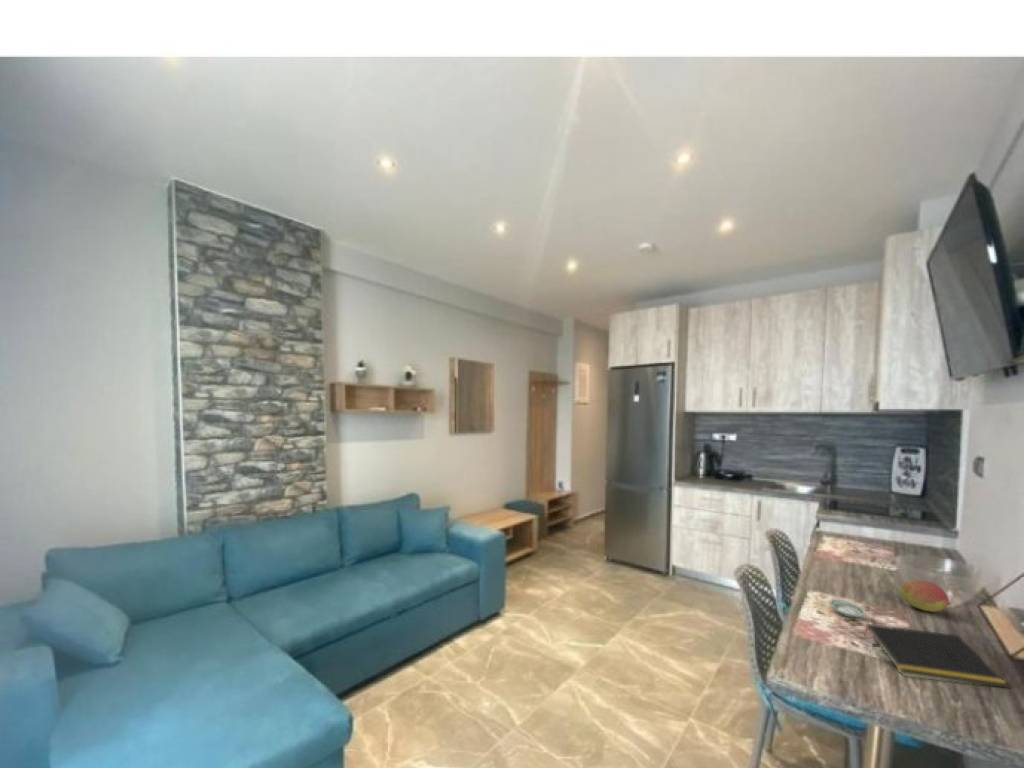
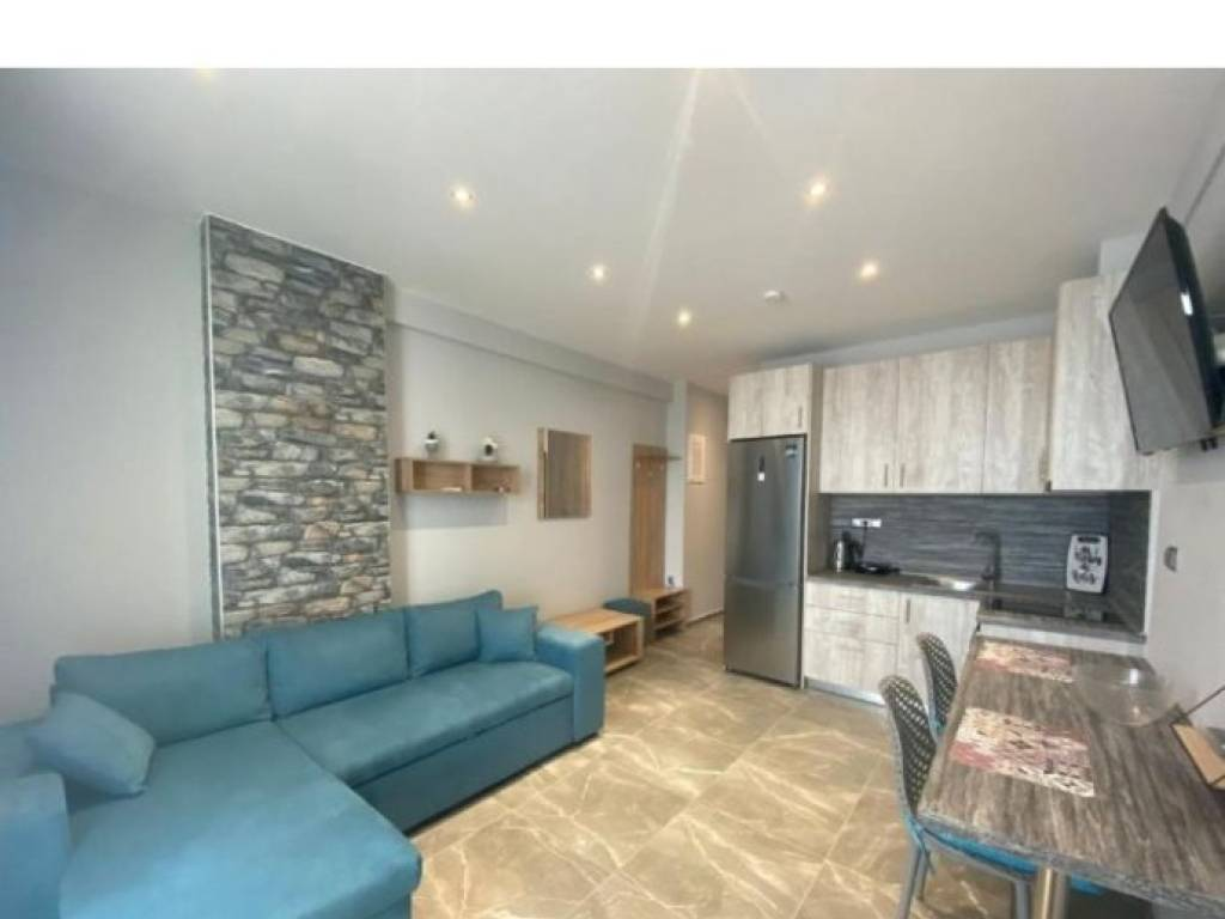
- notepad (931, 654)
- fruit (924, 595)
- saucer (846, 609)
